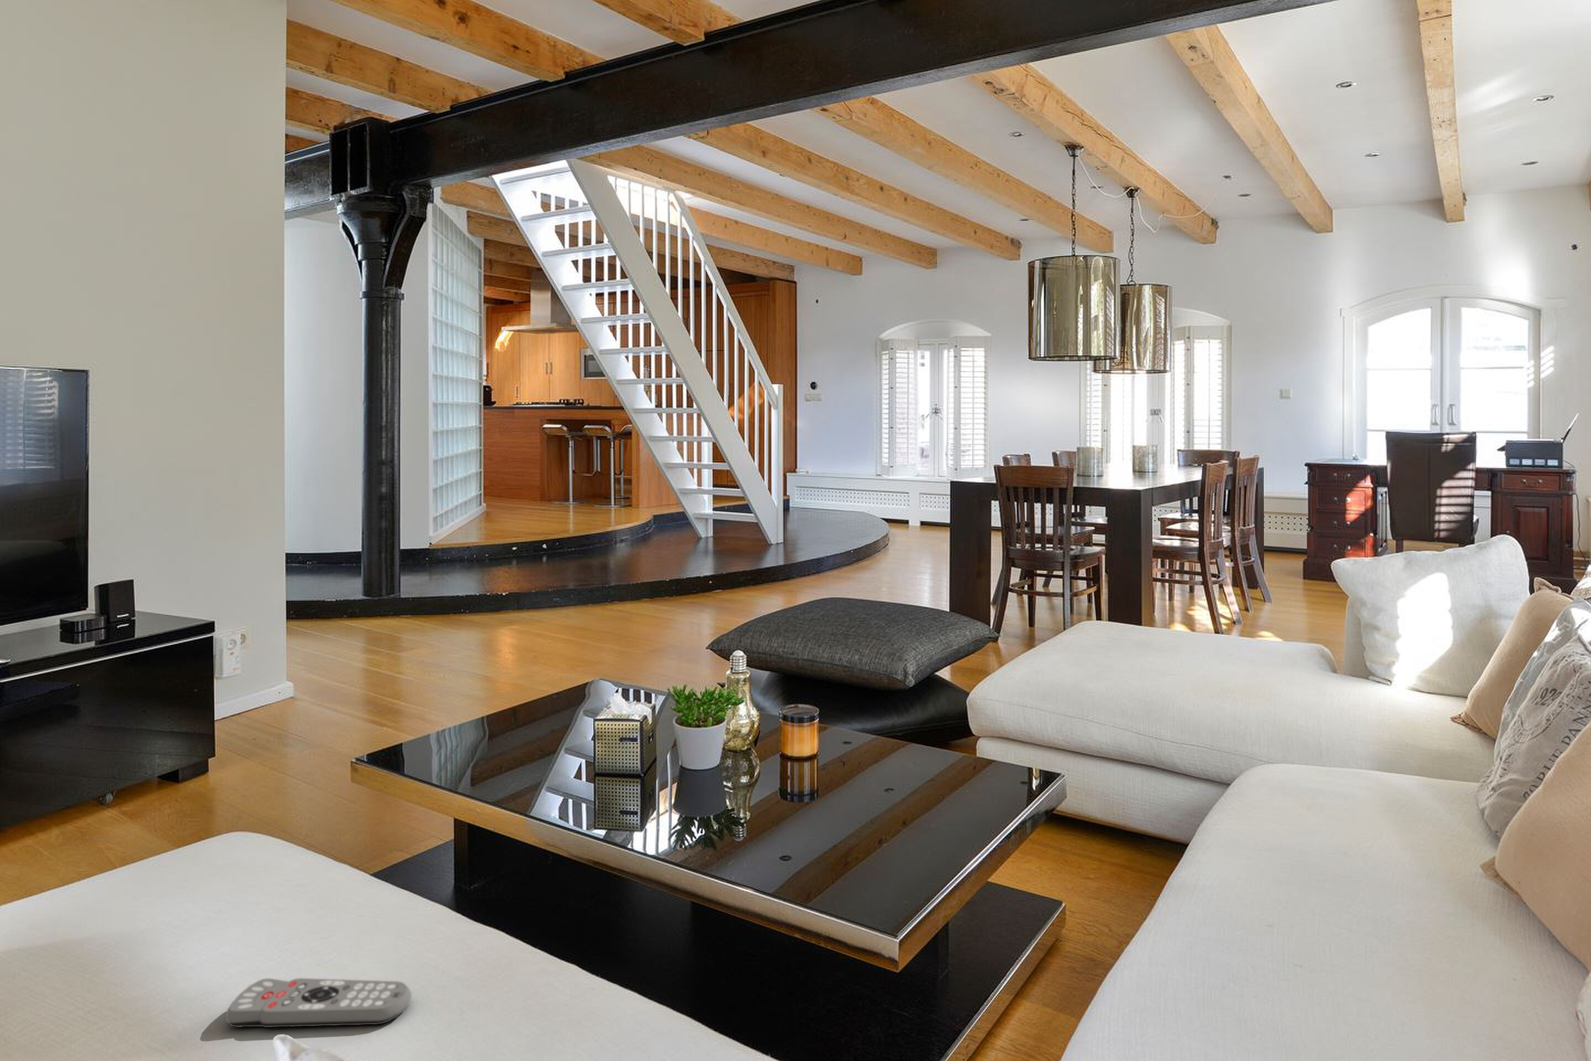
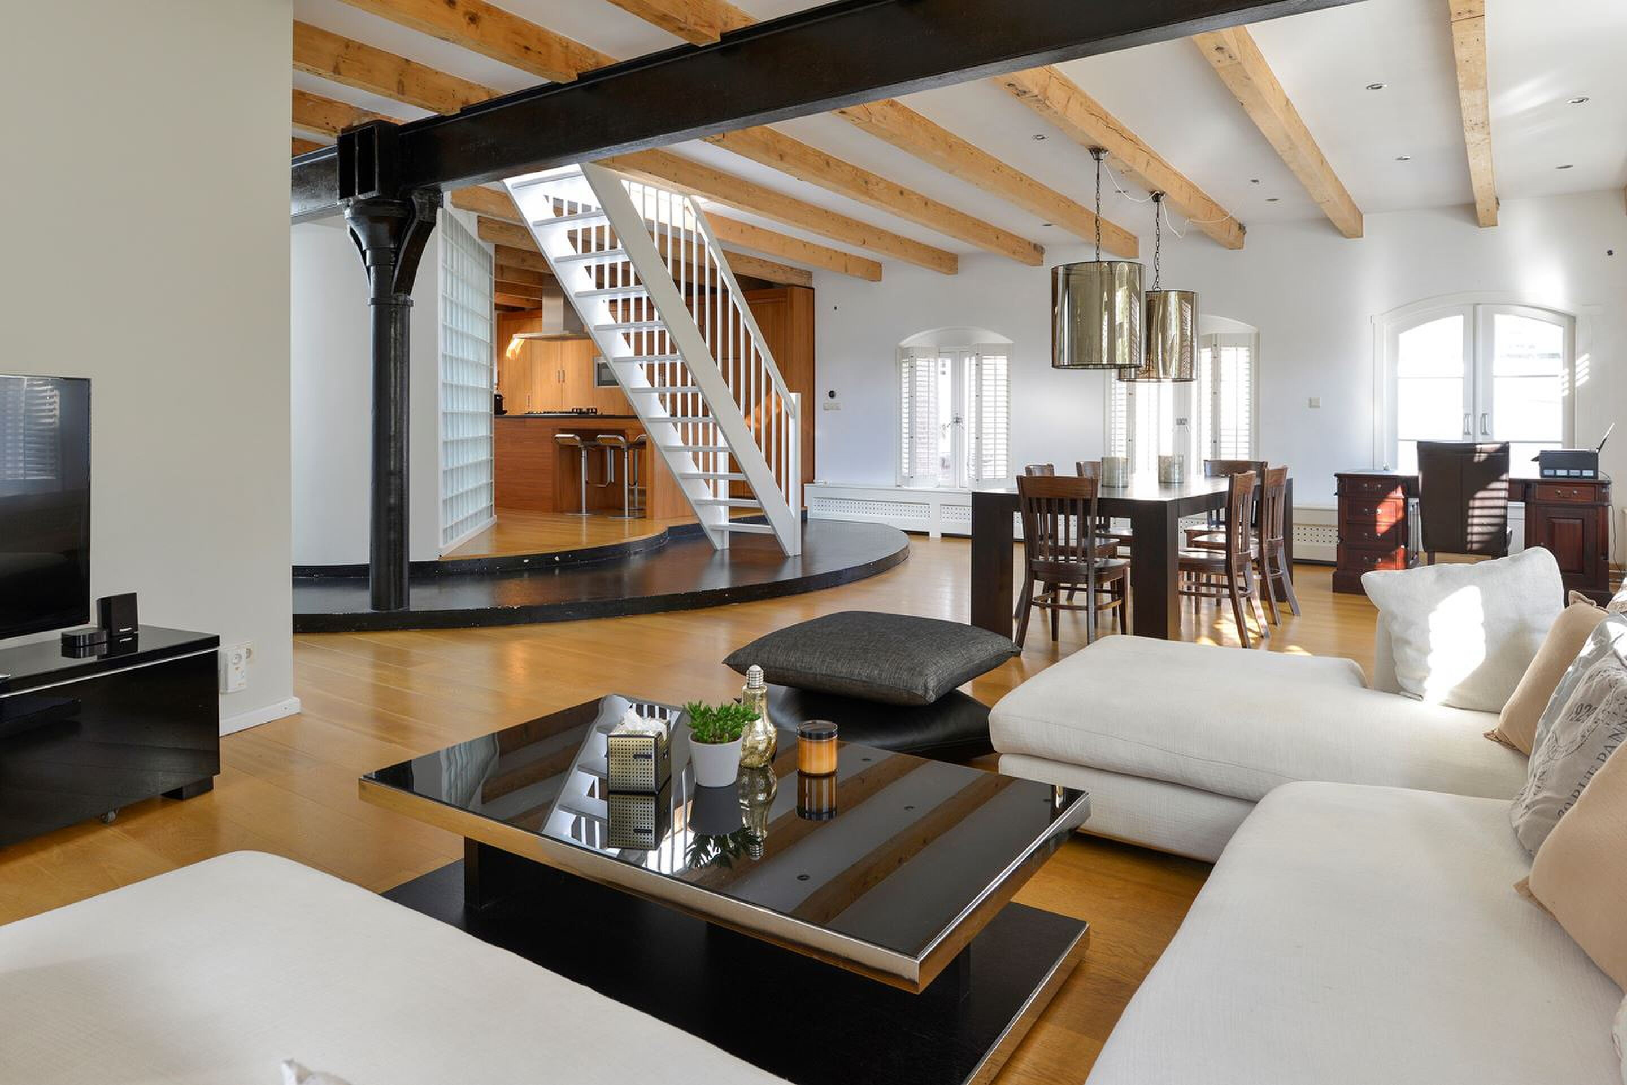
- remote control (322, 1002)
